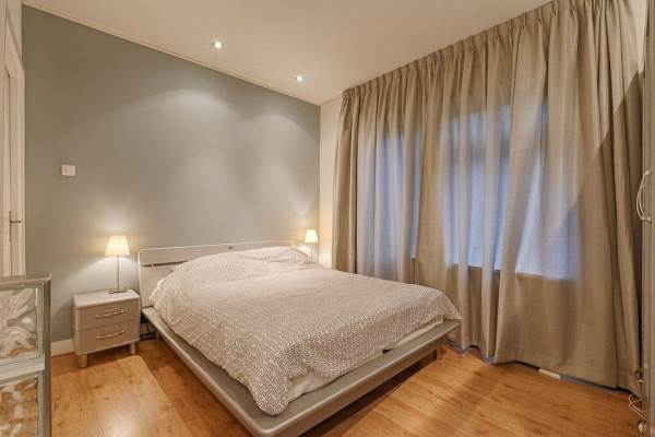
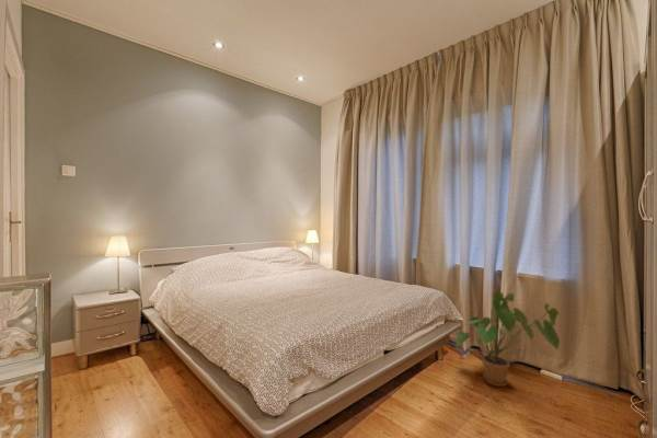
+ house plant (504, 337)
